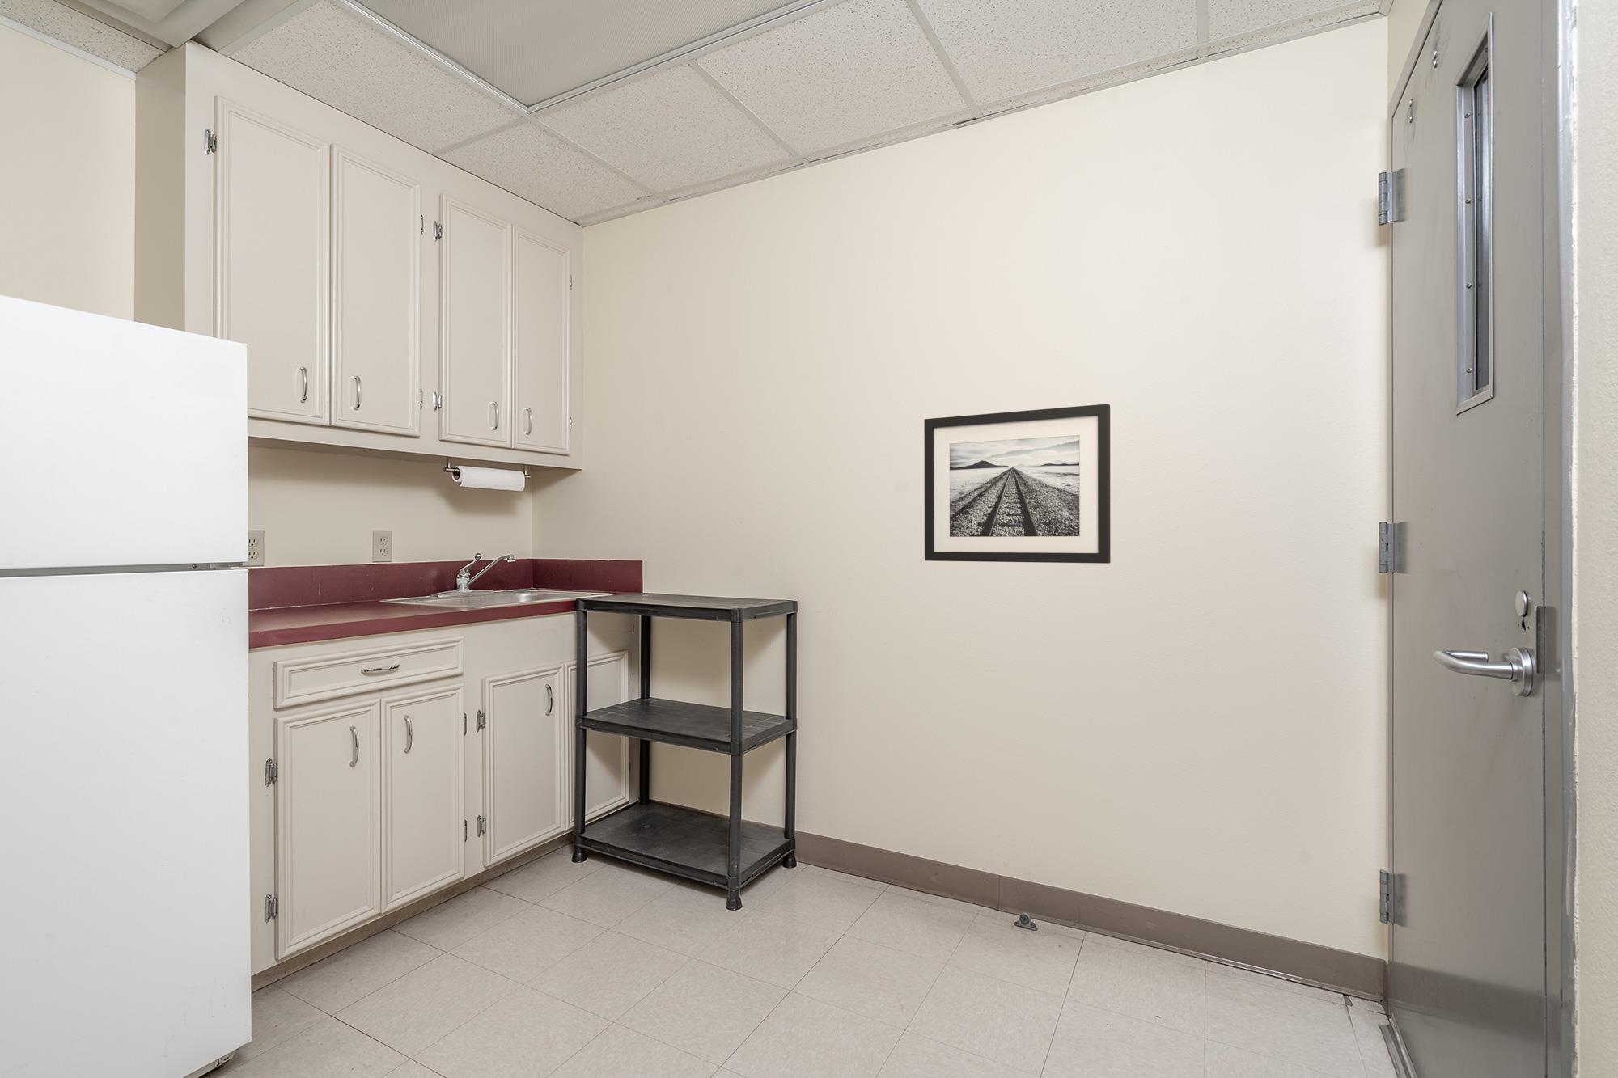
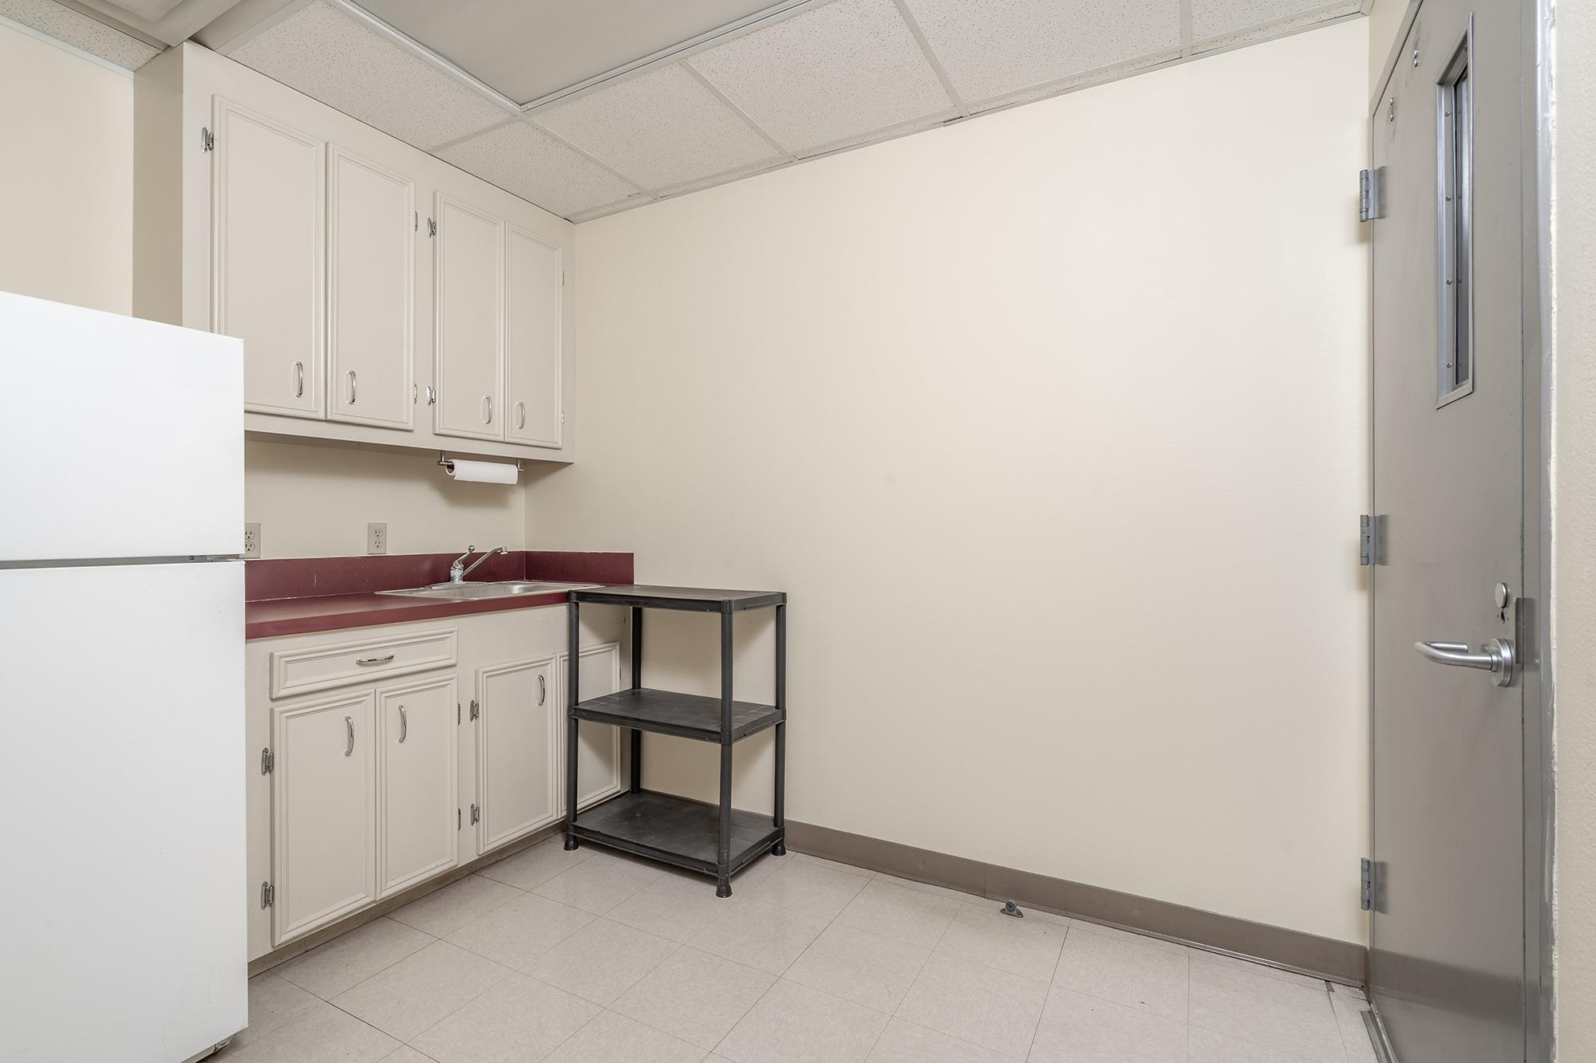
- wall art (1012, 487)
